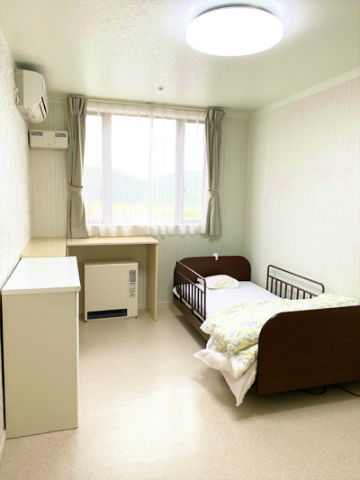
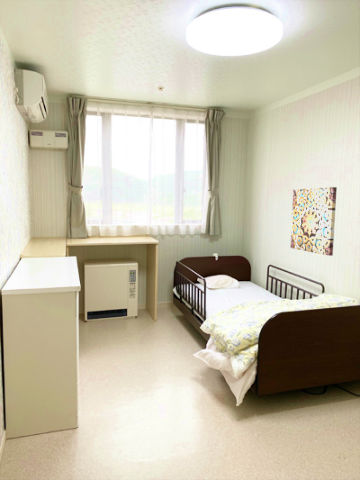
+ wall art (311, 220)
